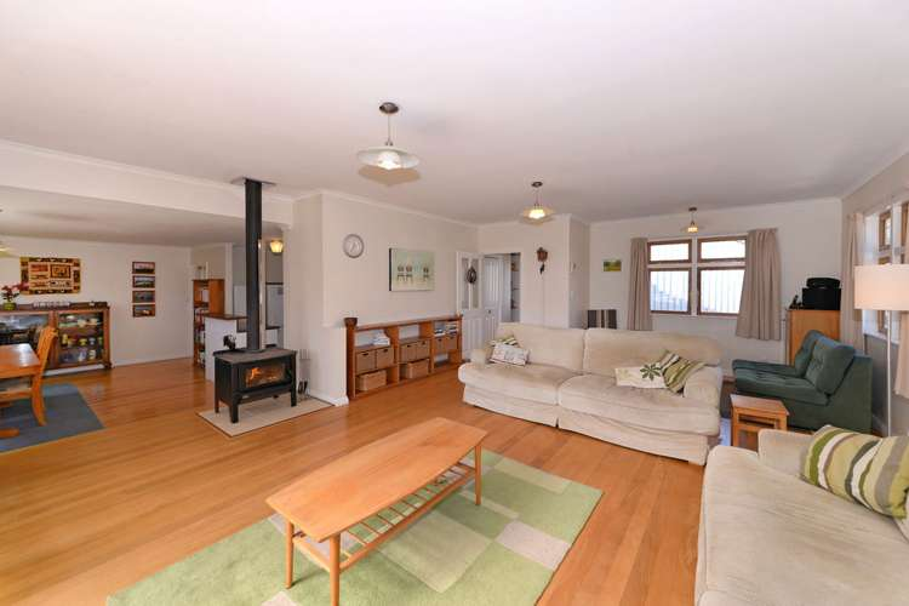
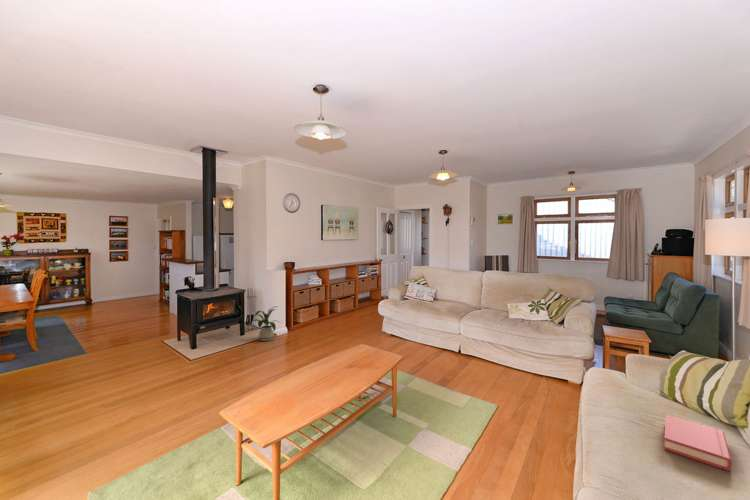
+ house plant (265, 321)
+ hardback book (694, 439)
